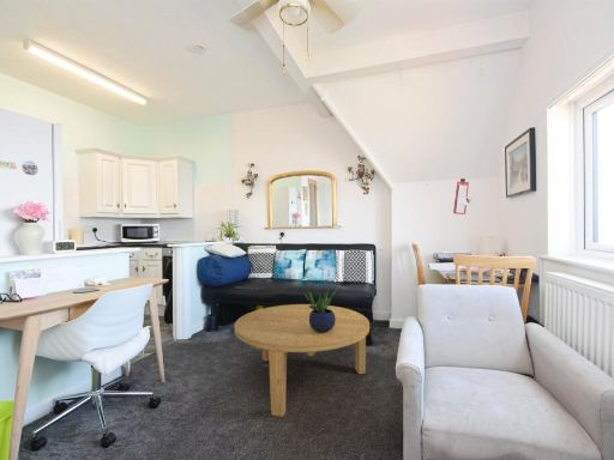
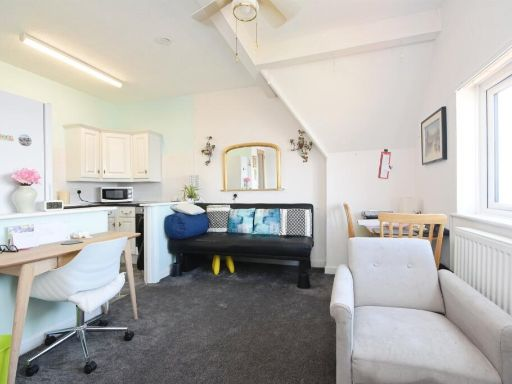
- potted plant (319, 308)
- coffee table (302, 349)
